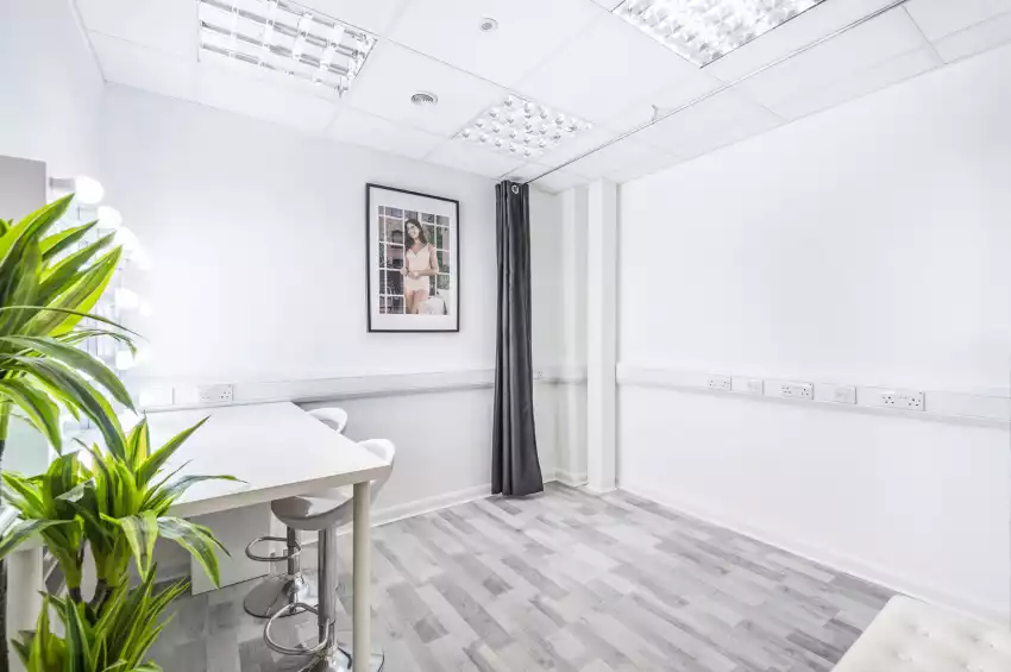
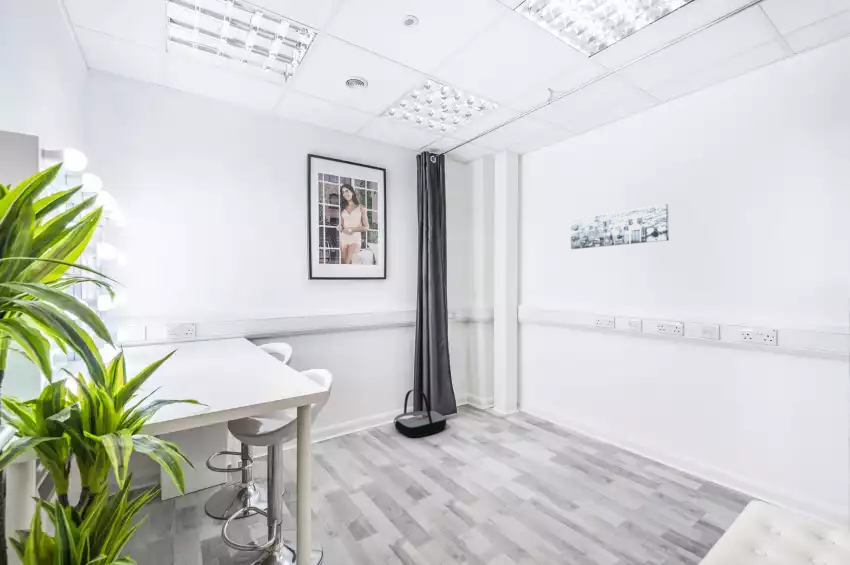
+ wall art (614, 229)
+ basket (417, 411)
